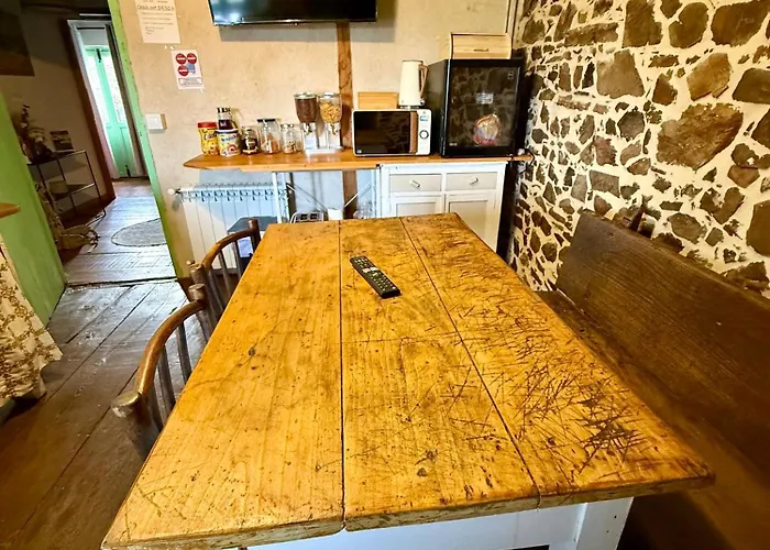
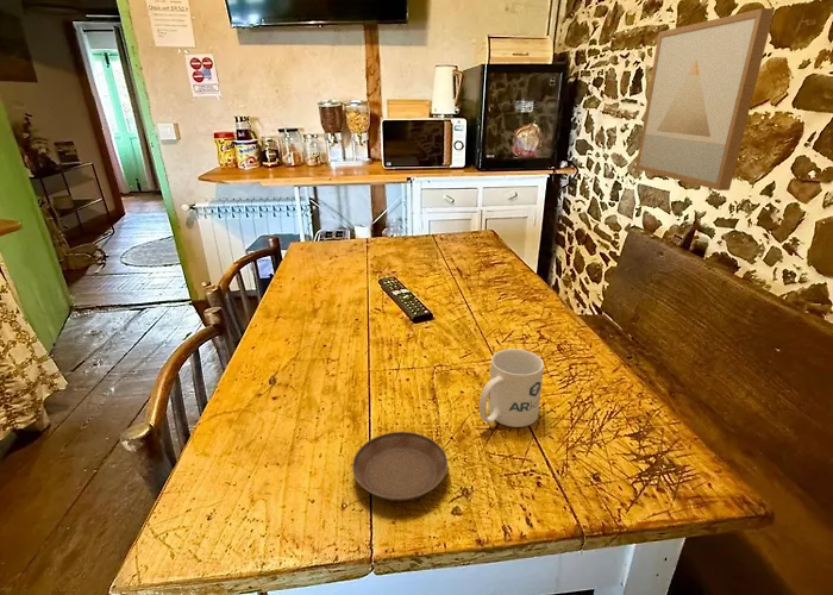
+ saucer (400, 468)
+ wall art (690, 105)
+ mug (508, 389)
